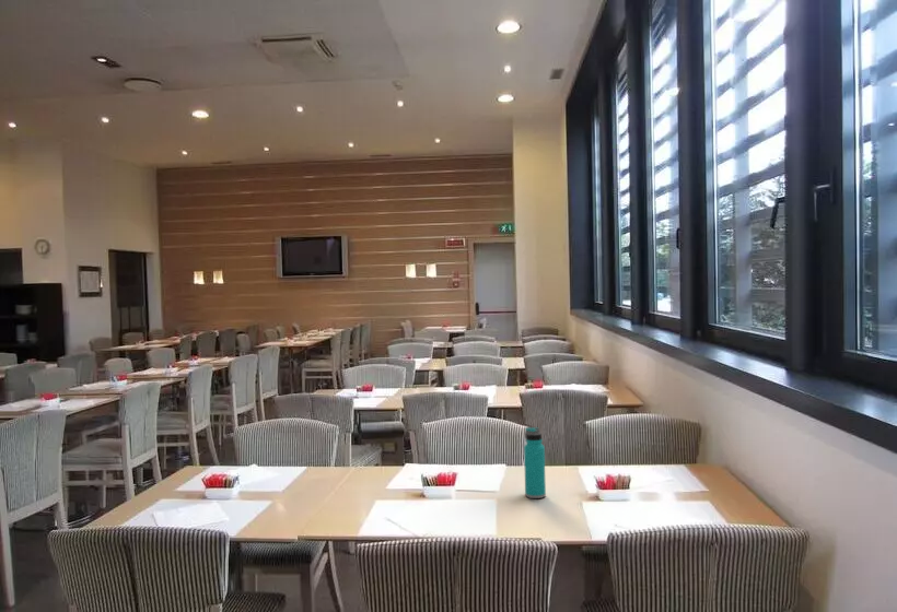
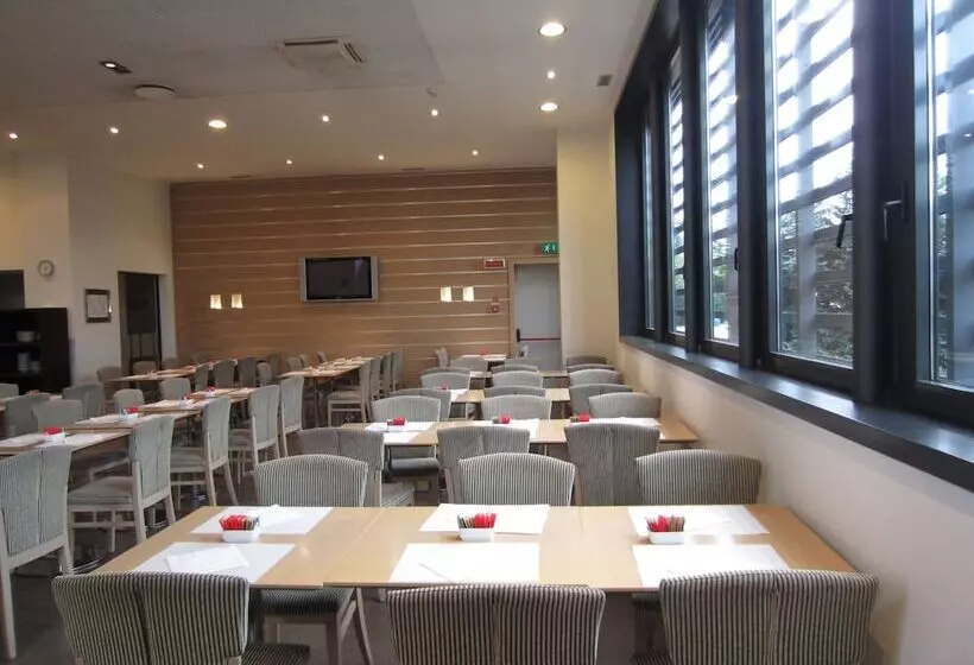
- water bottle (534, 461)
